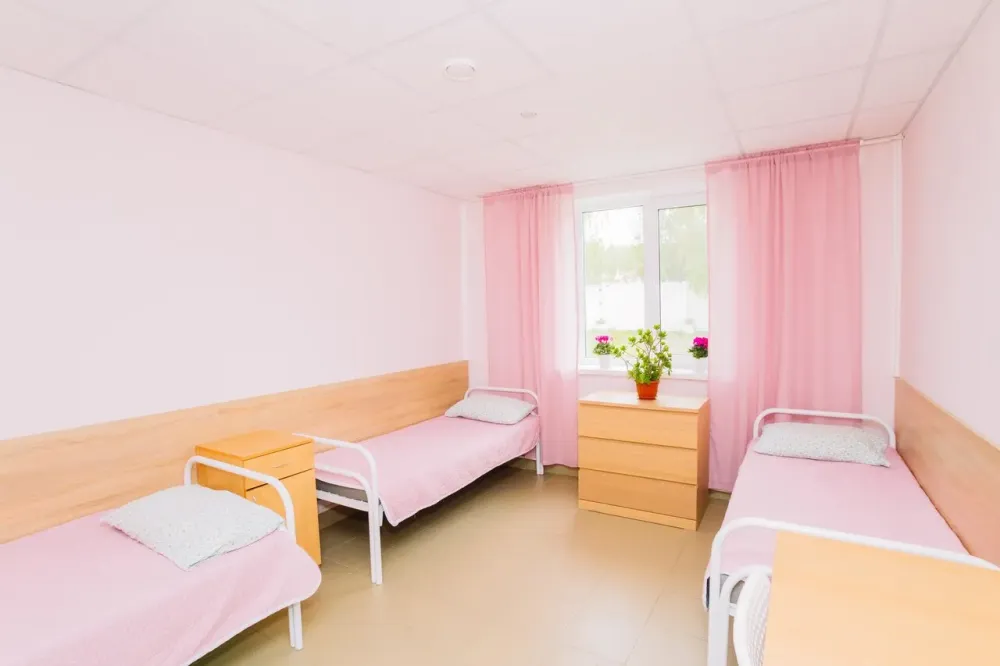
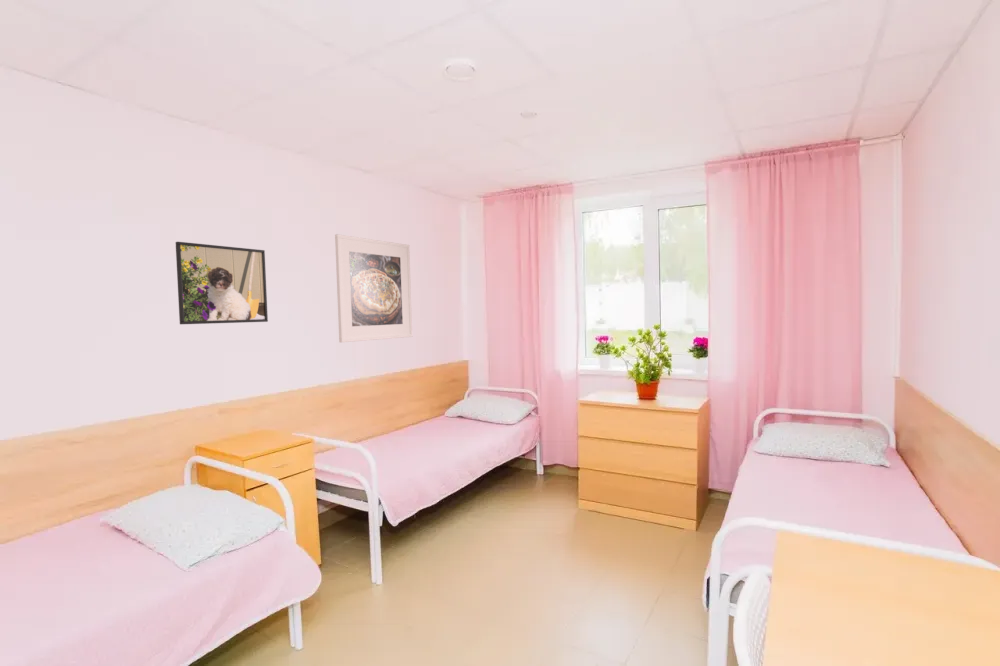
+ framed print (225, 284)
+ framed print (377, 289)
